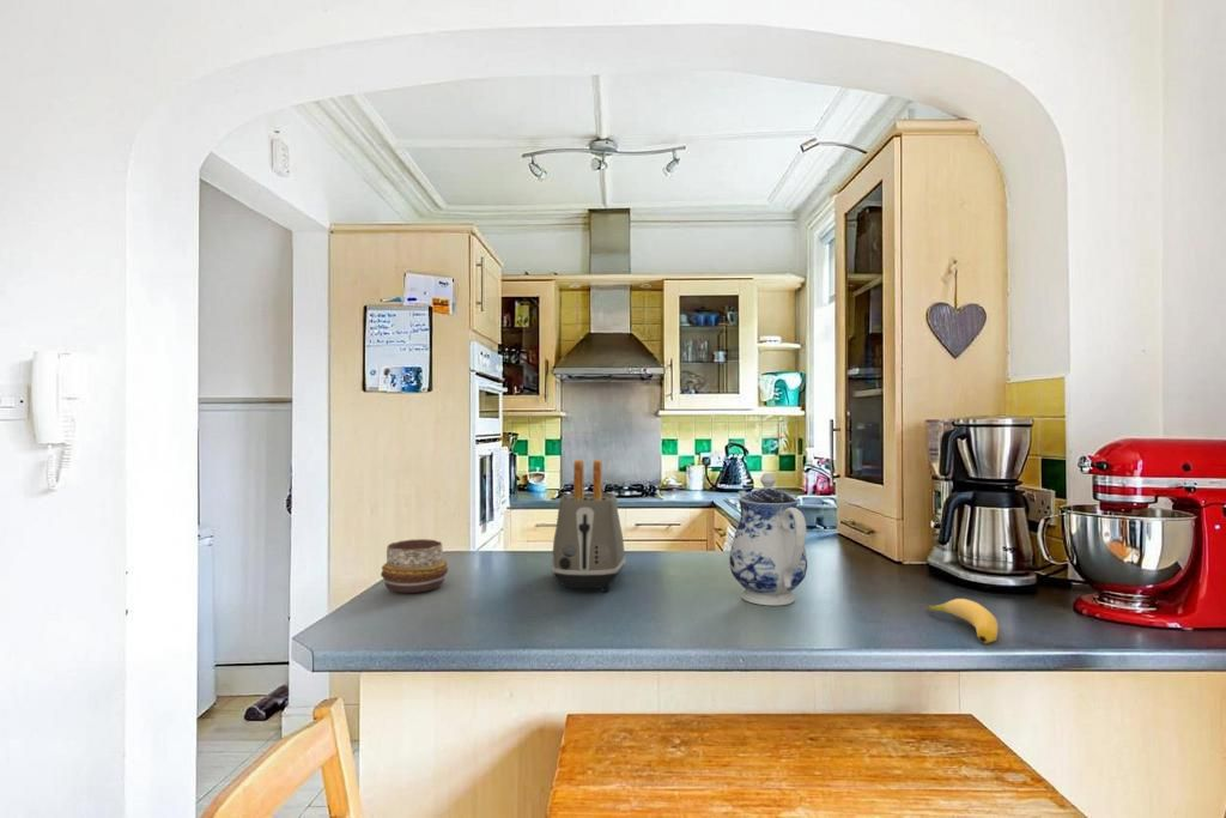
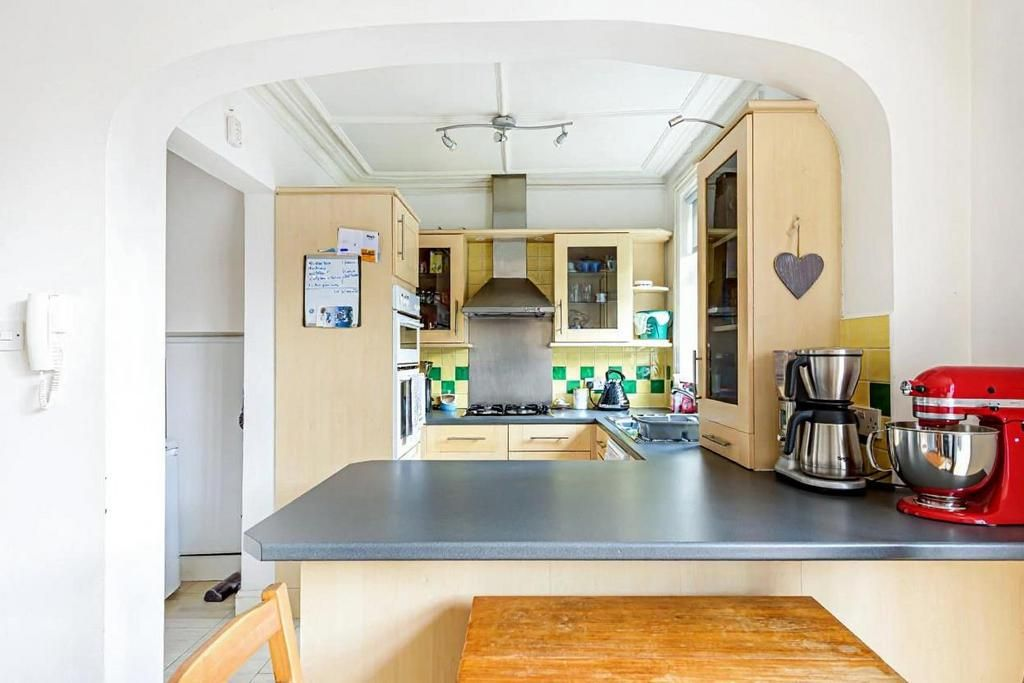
- decorative bowl (414, 565)
- teapot (767, 535)
- banana (965, 616)
- toaster (588, 519)
